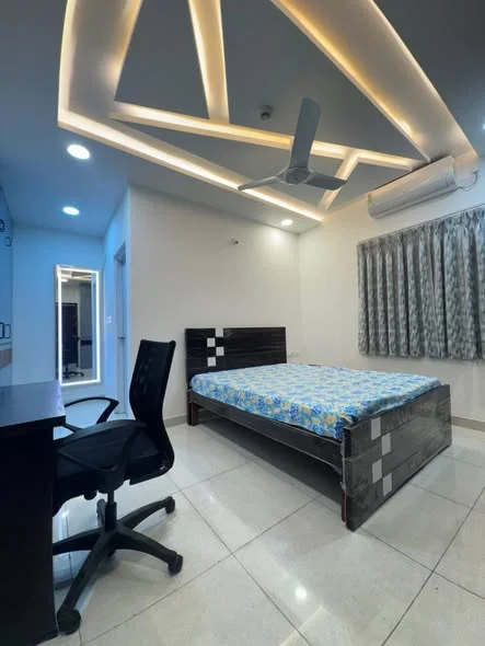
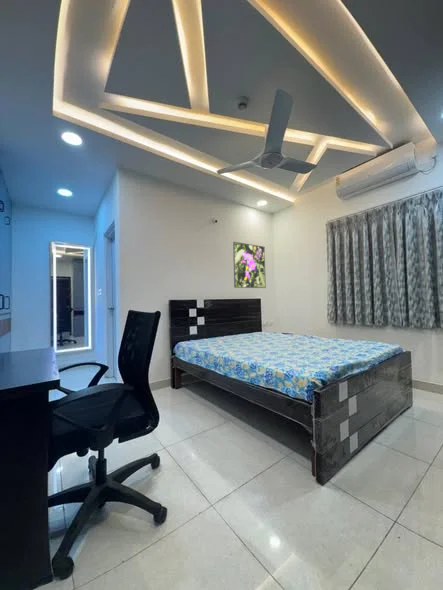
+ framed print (250, 266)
